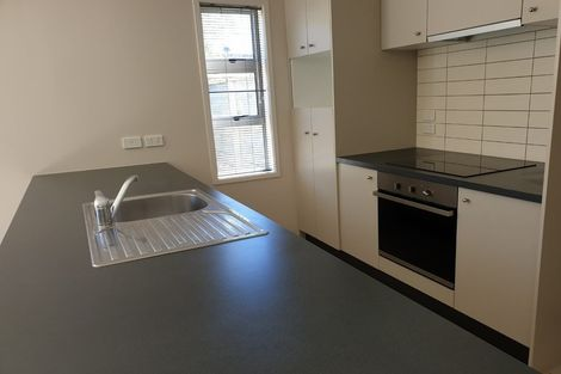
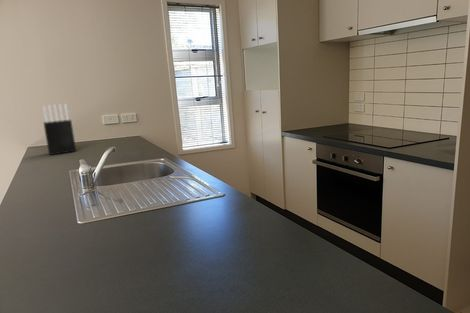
+ knife block (58, 128)
